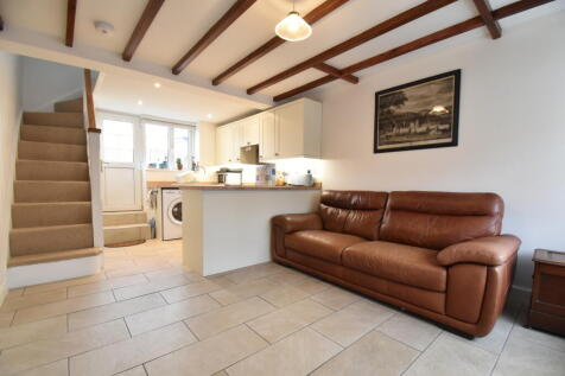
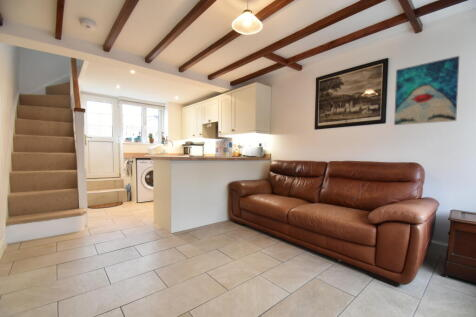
+ wall art (424, 93)
